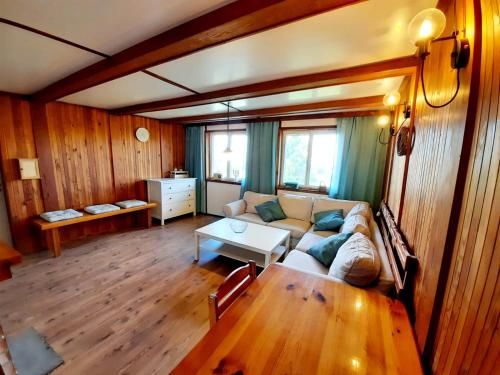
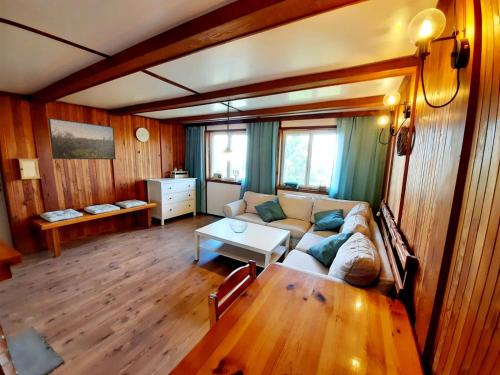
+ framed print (86, 141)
